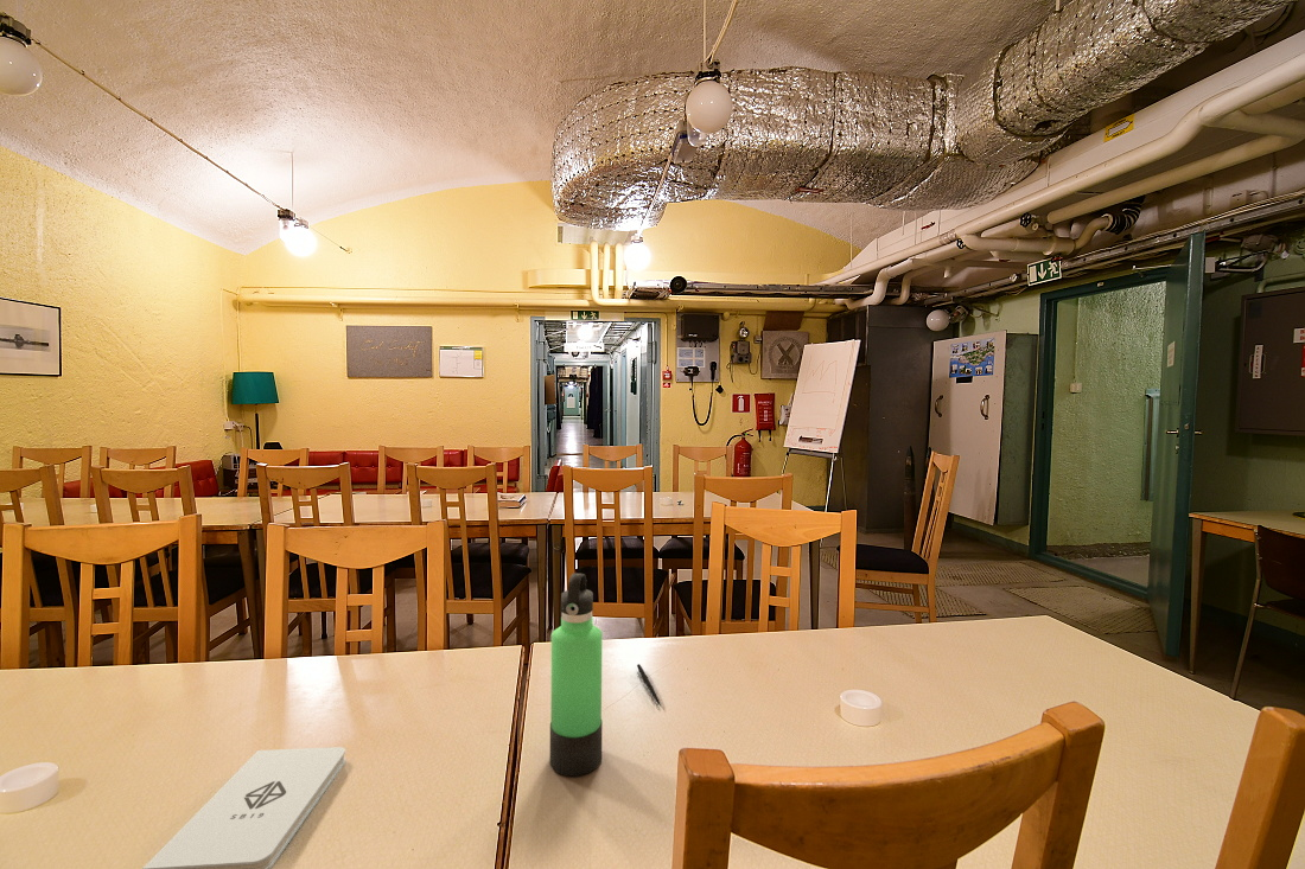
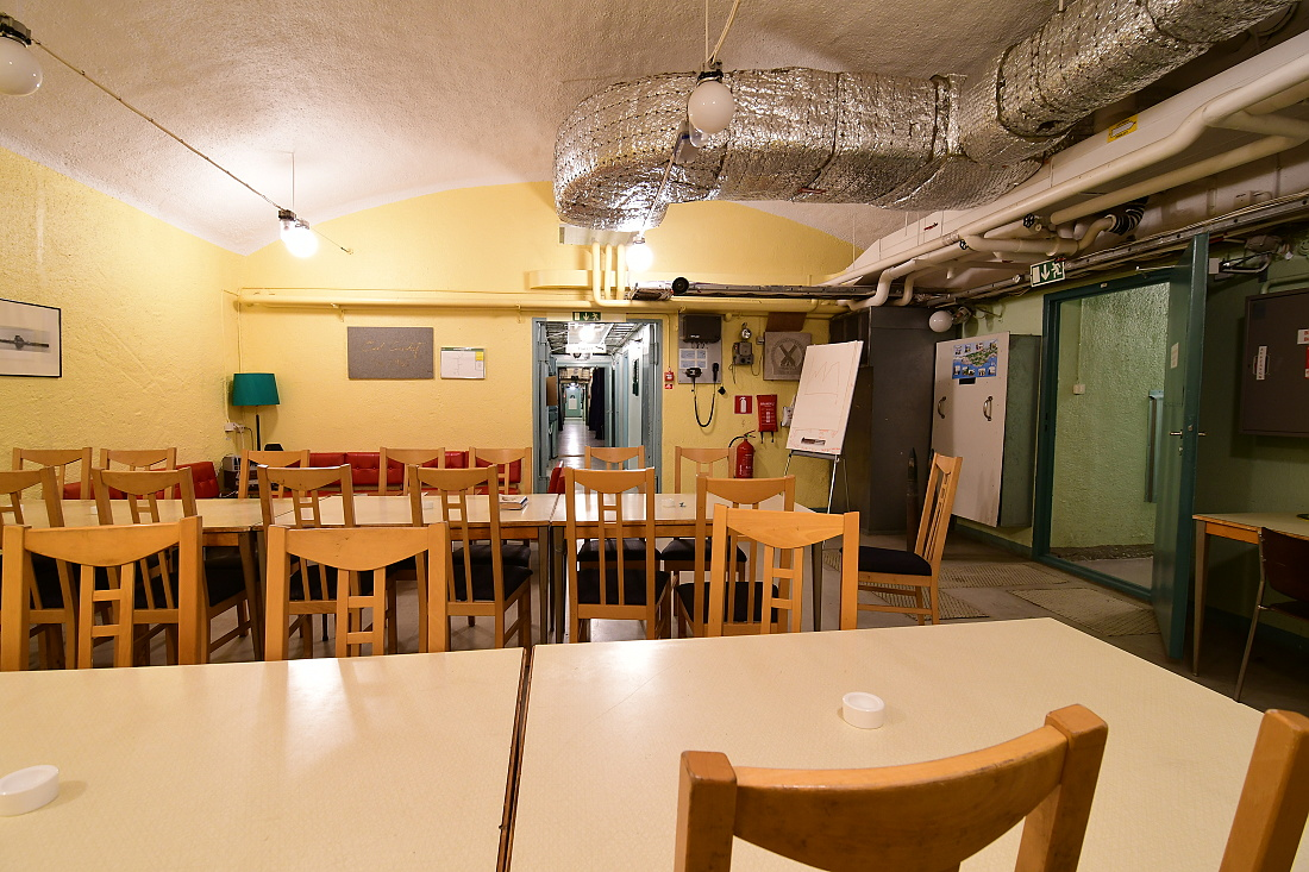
- thermos bottle (577, 666)
- notepad (261, 804)
- pen (648, 684)
